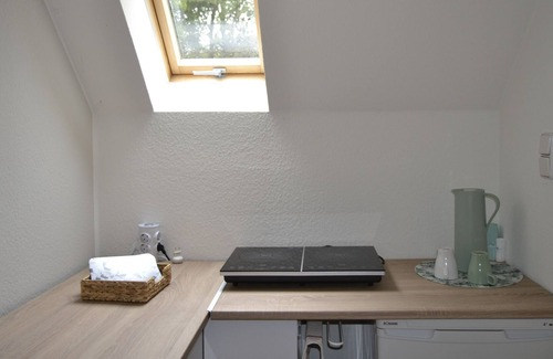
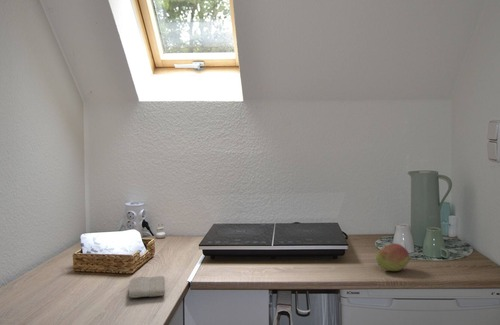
+ fruit (393, 257)
+ washcloth (147, 285)
